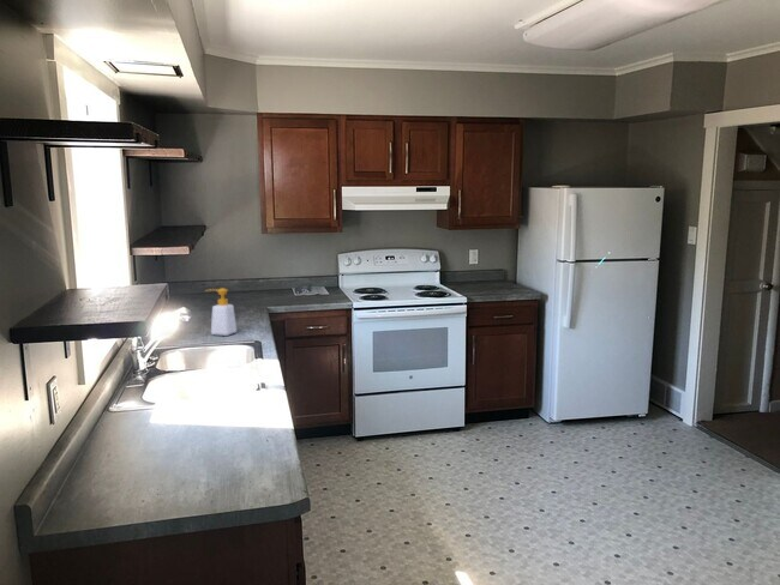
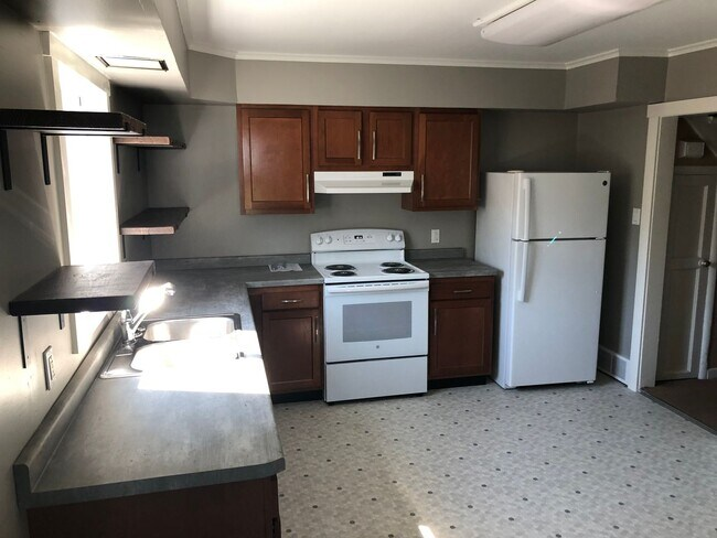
- soap bottle (218, 310)
